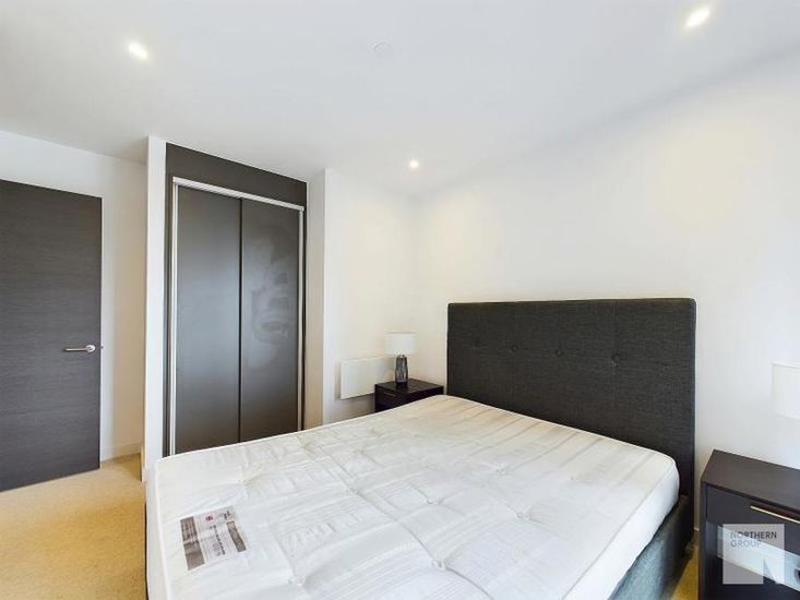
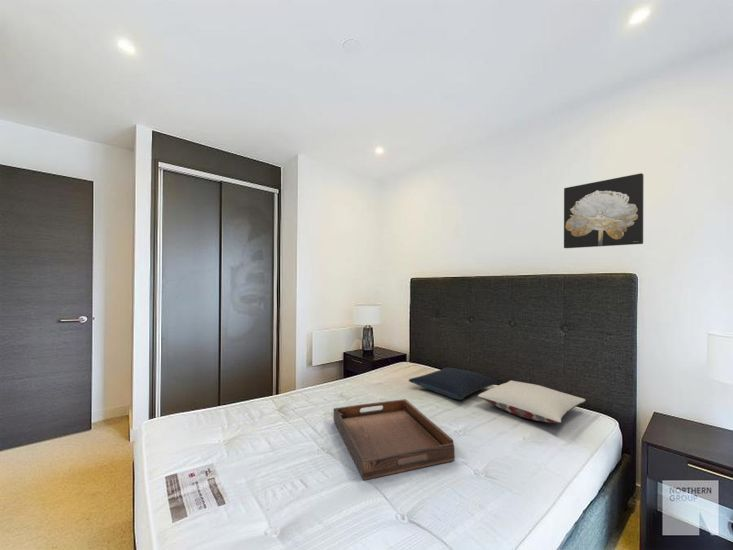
+ pillow (452, 381)
+ serving tray (388, 431)
+ pillow (531, 398)
+ wall art (600, 214)
